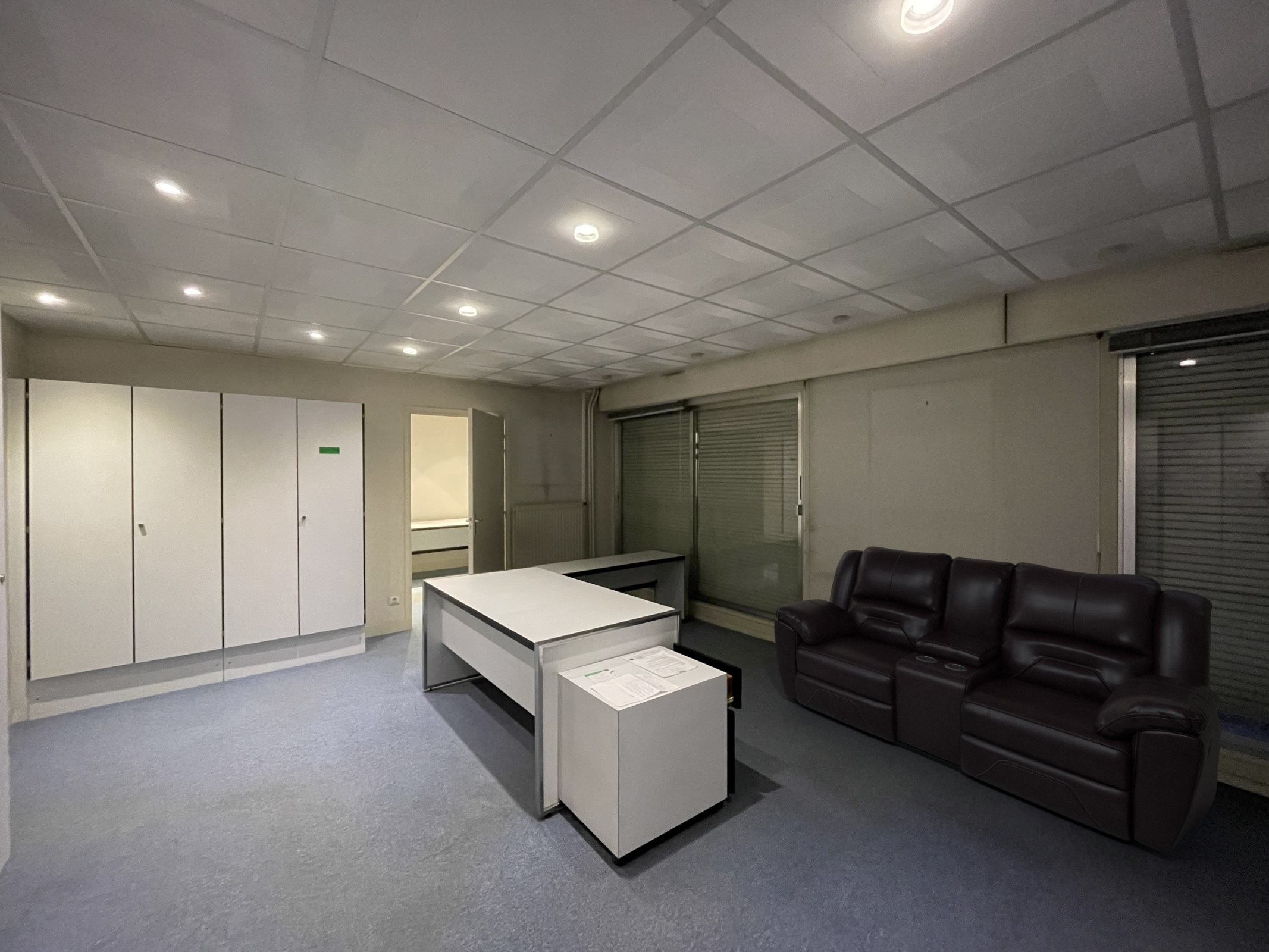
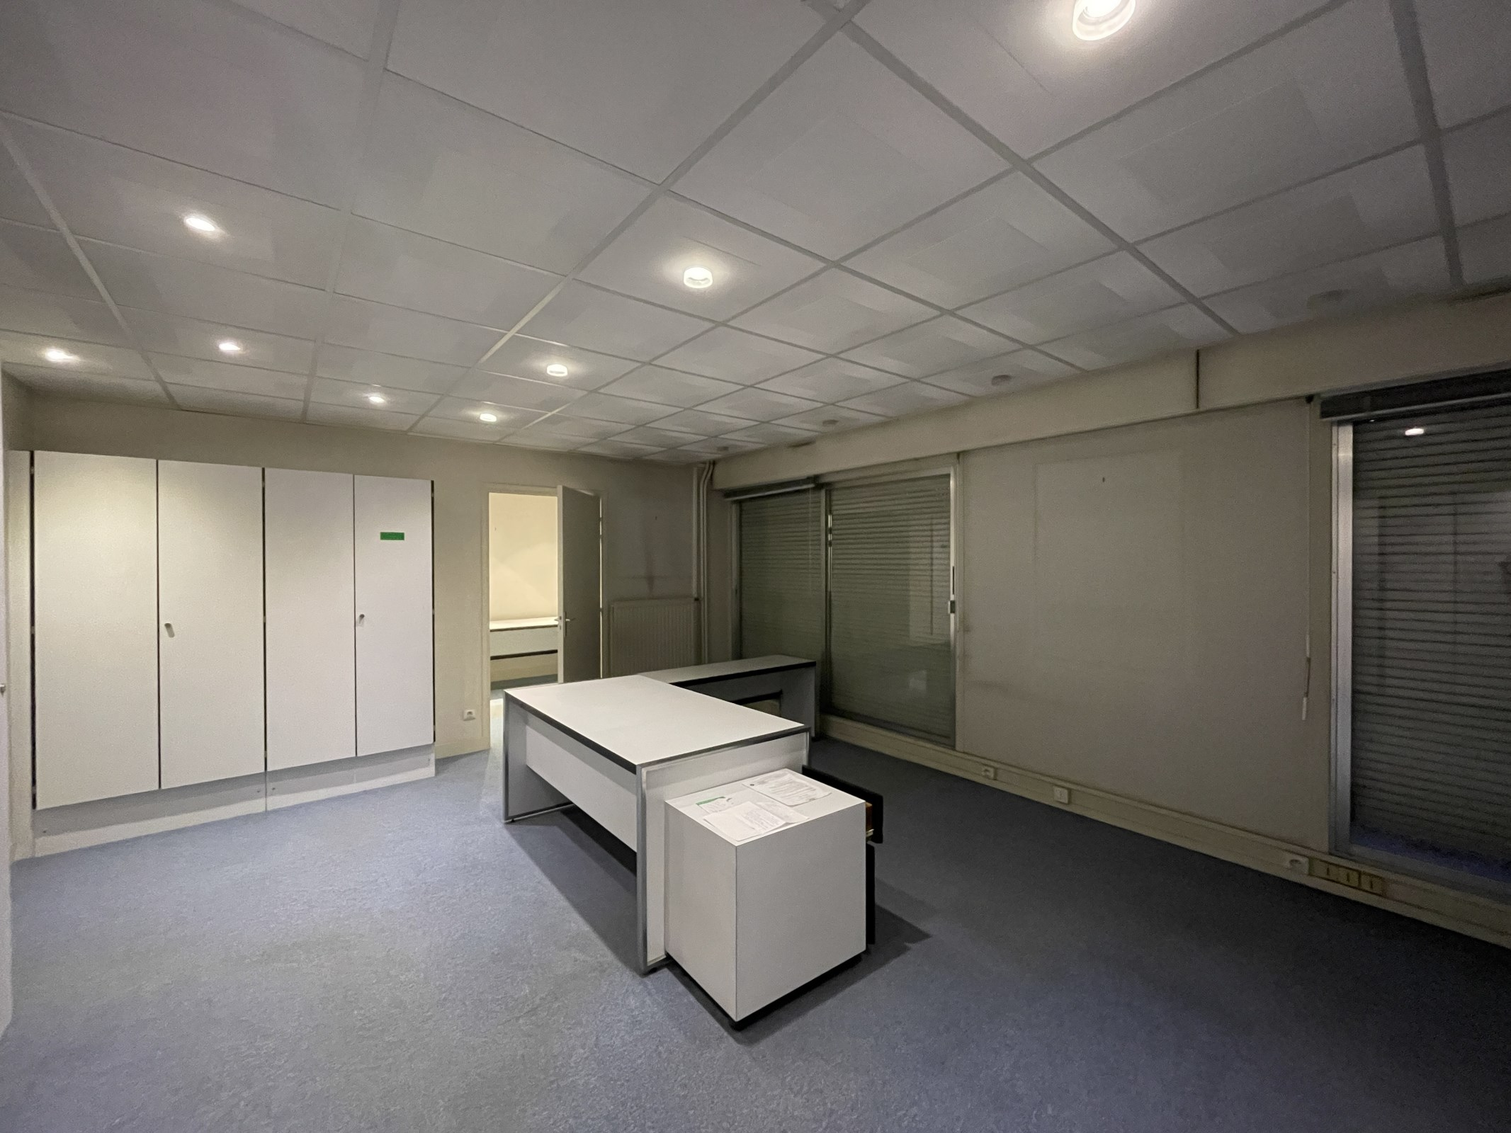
- sofa (958, 649)
